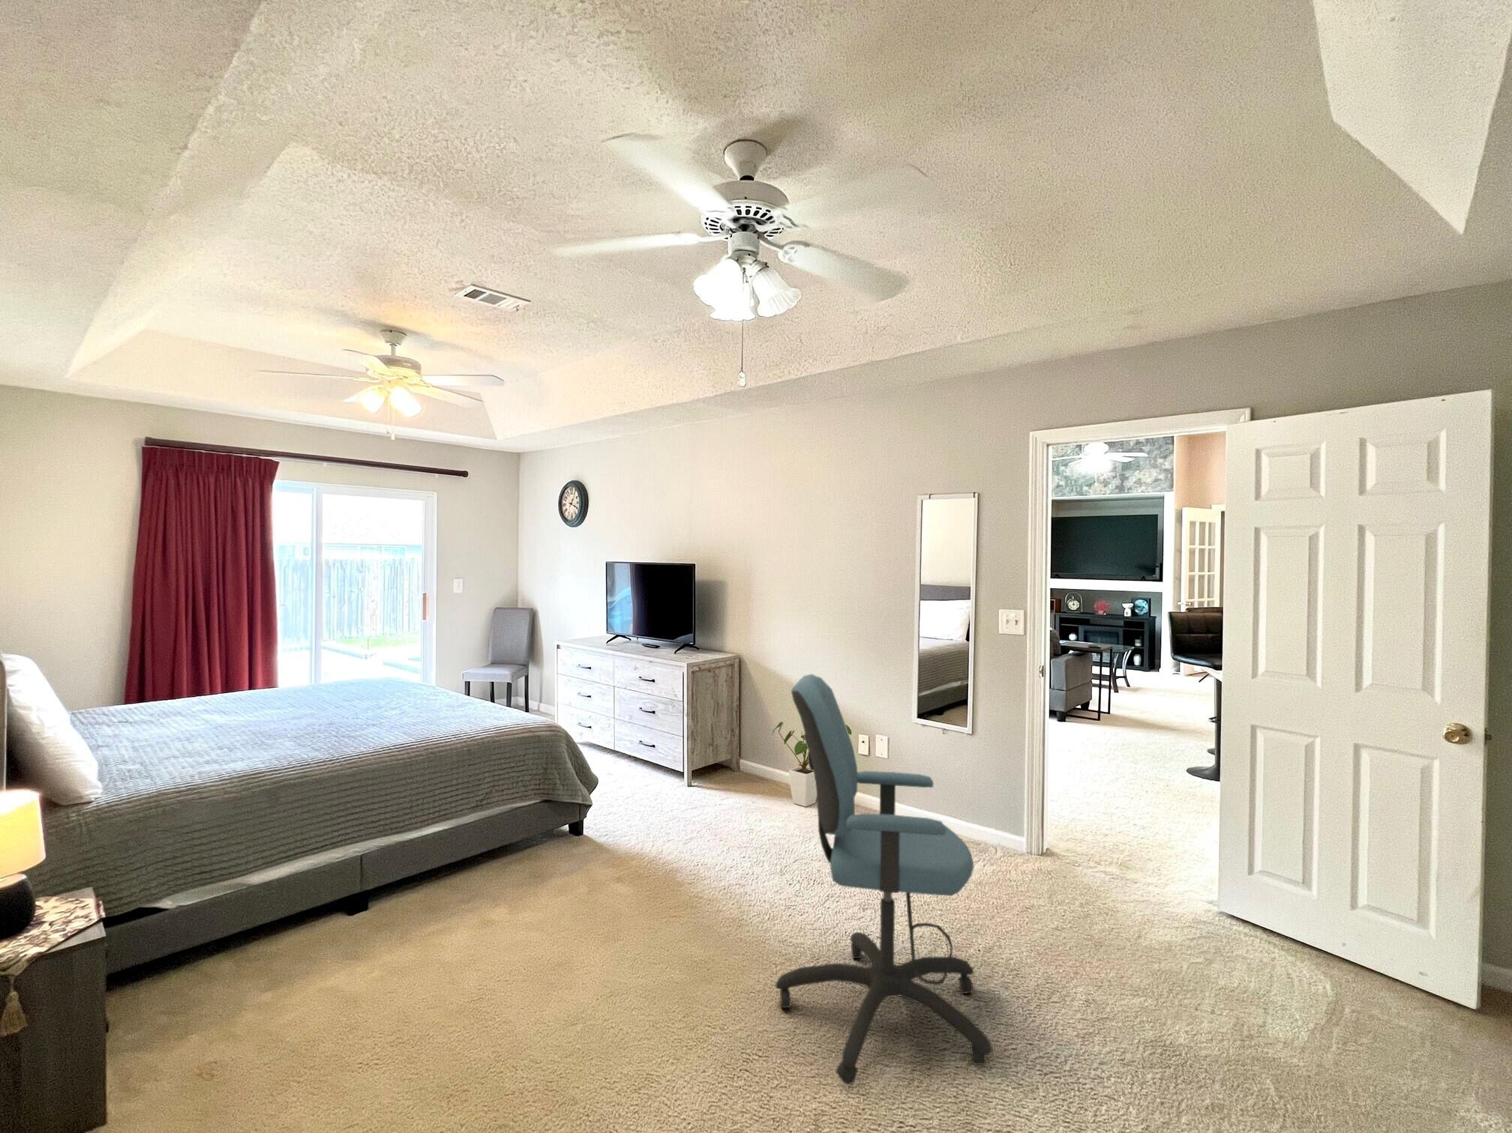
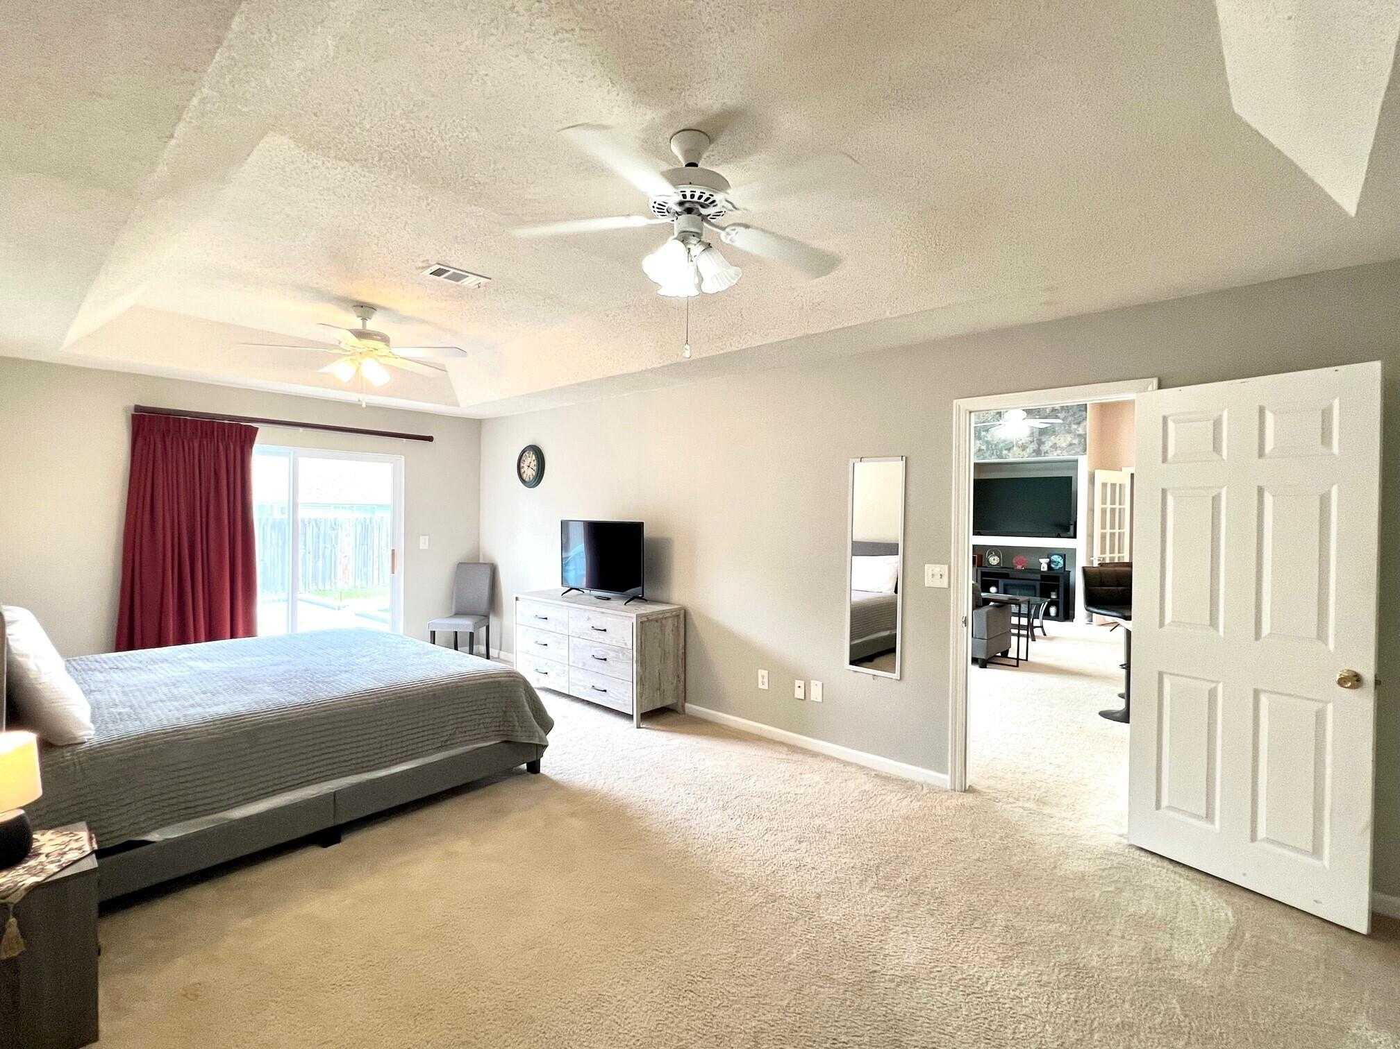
- office chair (879, 846)
- house plant (807, 762)
